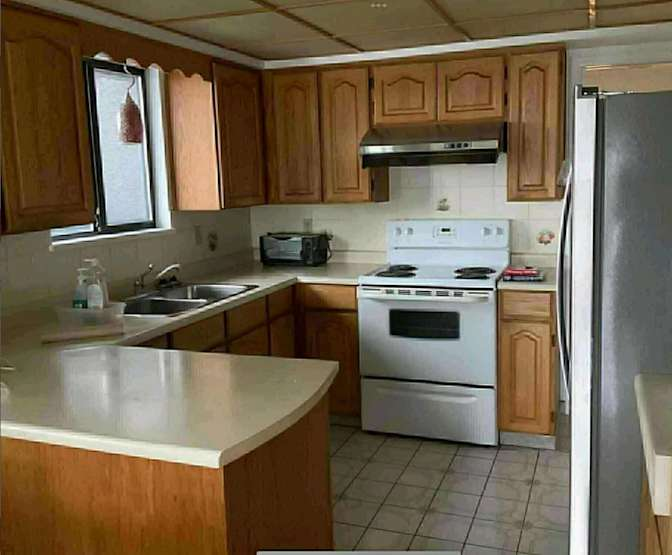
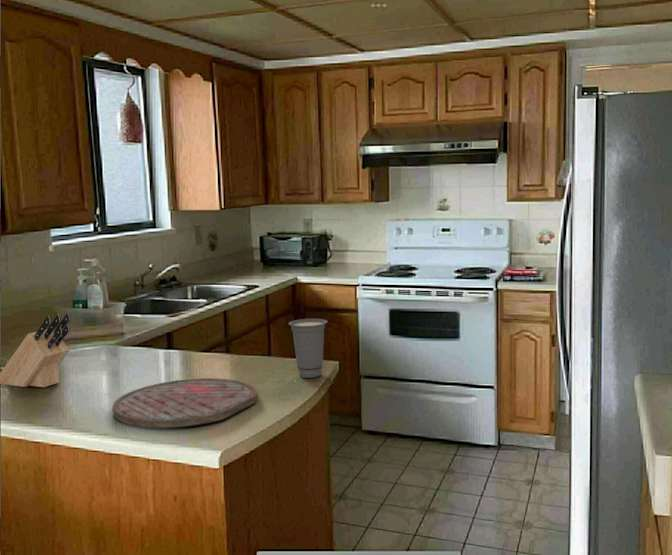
+ cup (309, 348)
+ knife block (35, 348)
+ cutting board (186, 400)
